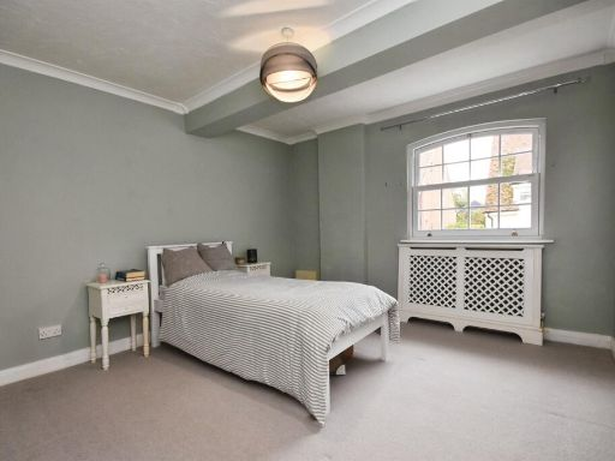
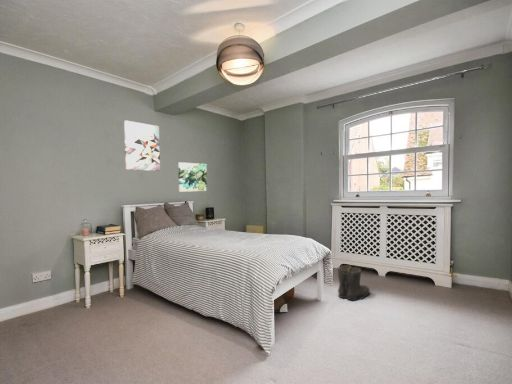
+ wall art (142, 147)
+ wall art (193, 177)
+ boots (353, 280)
